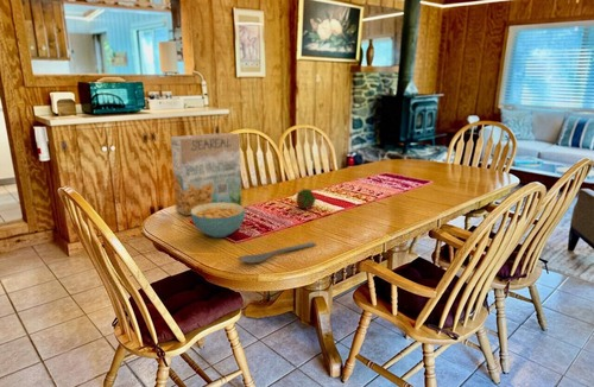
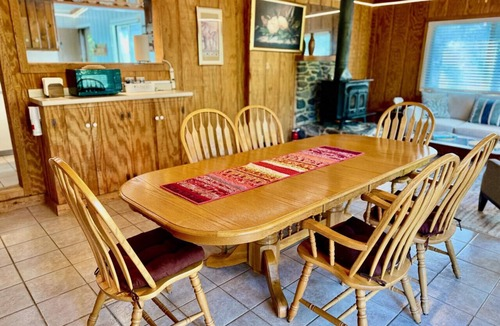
- spoon (279, 250)
- cereal bowl (219, 222)
- fruit (305, 198)
- cereal box (208, 172)
